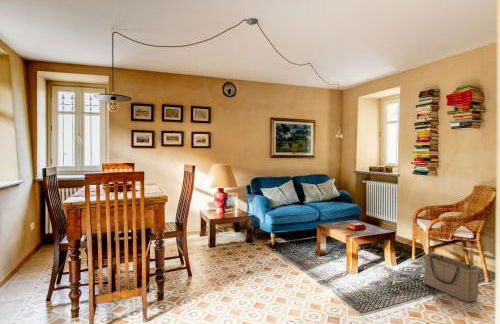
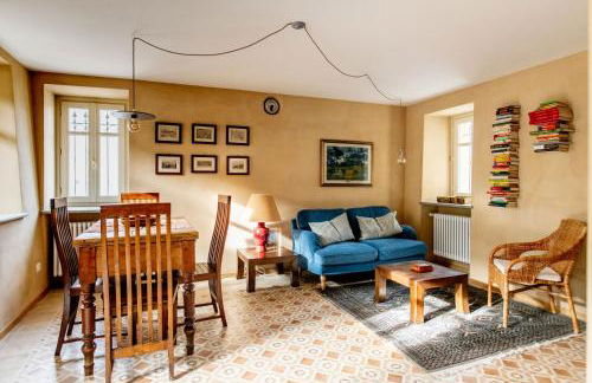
- basket (449, 276)
